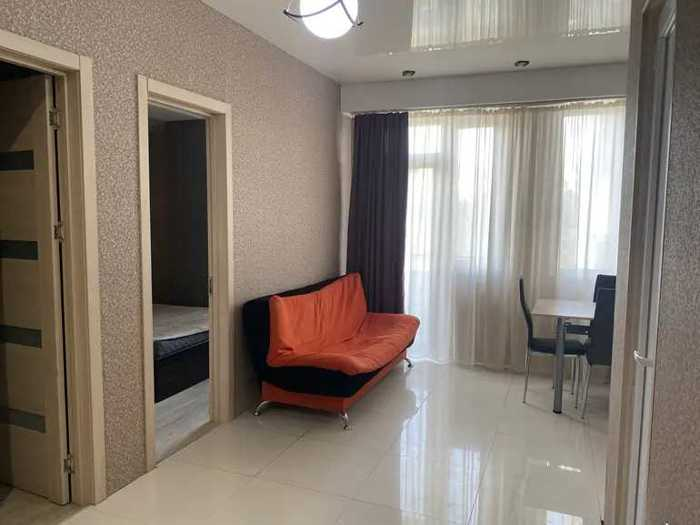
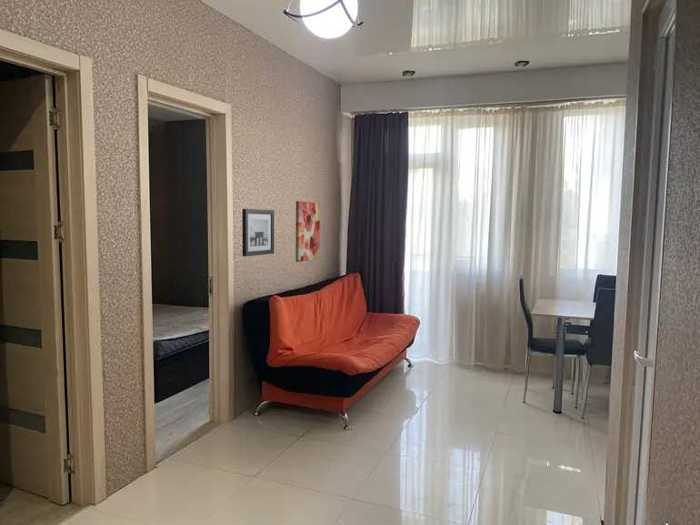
+ wall art (308, 231)
+ wall art (259, 232)
